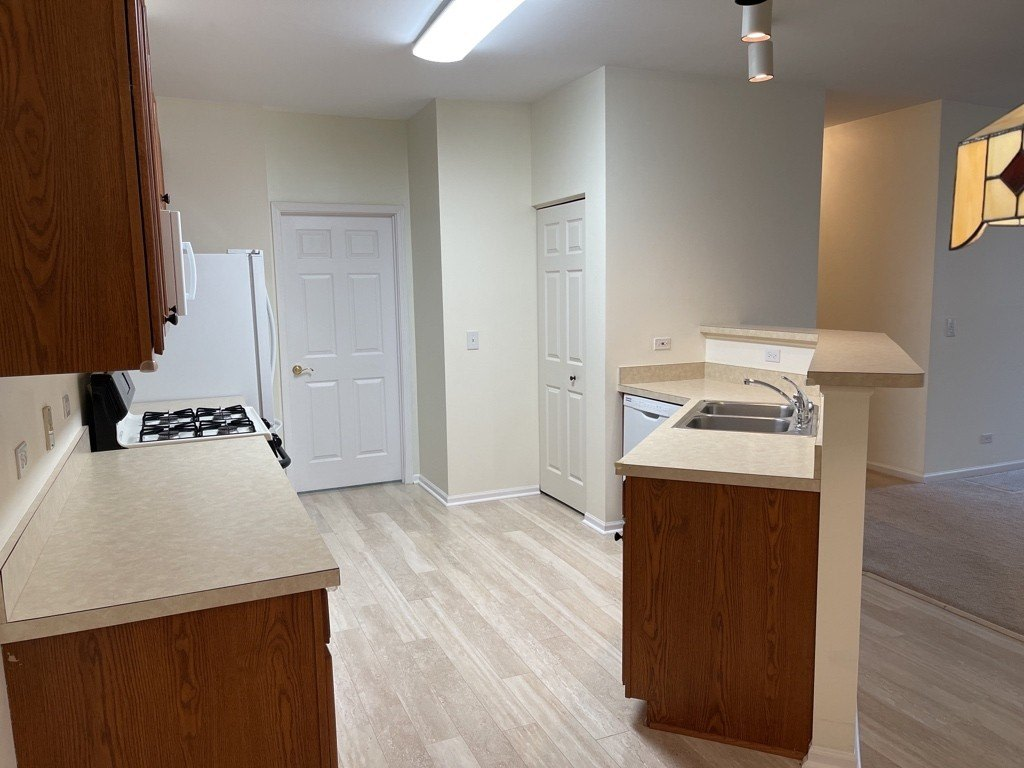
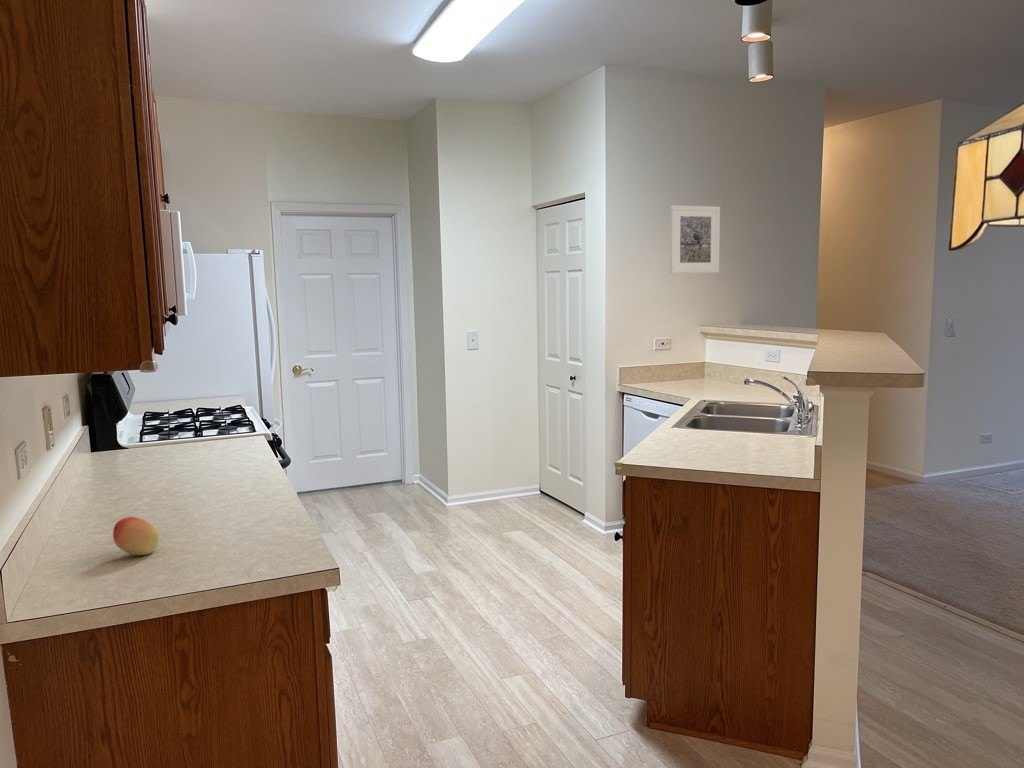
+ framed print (695, 239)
+ fruit (134, 535)
